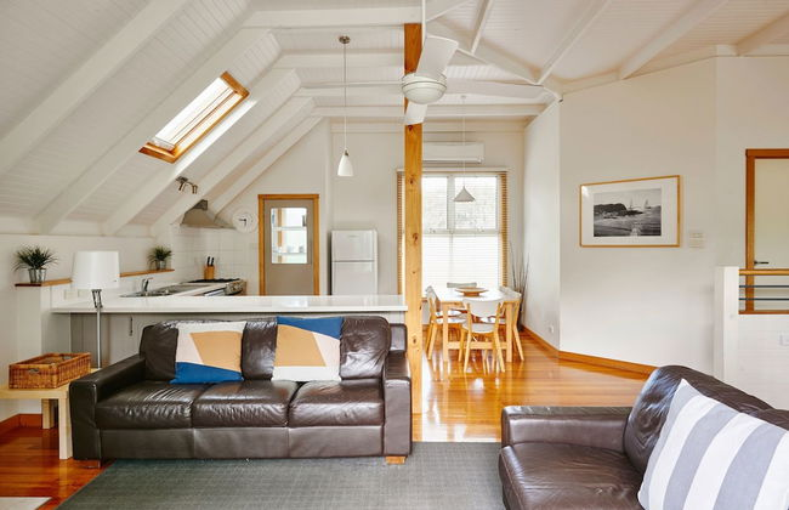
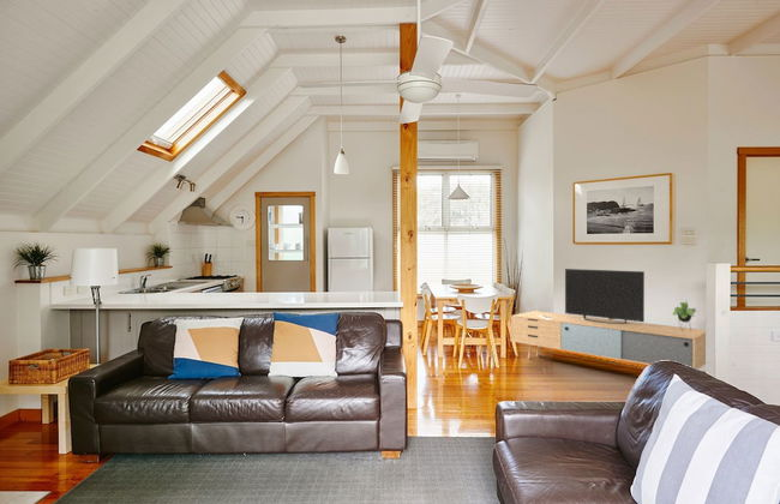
+ media console (600, 320)
